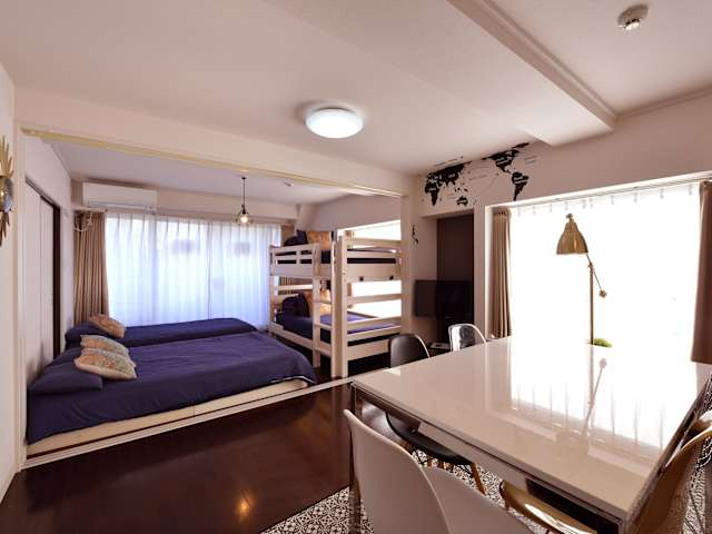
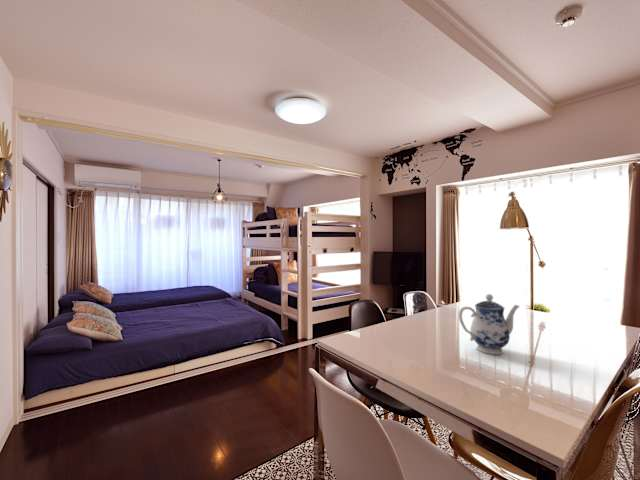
+ teapot (489, 322)
